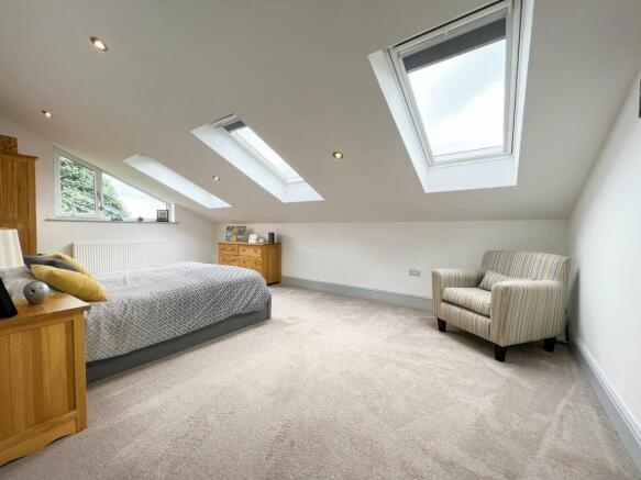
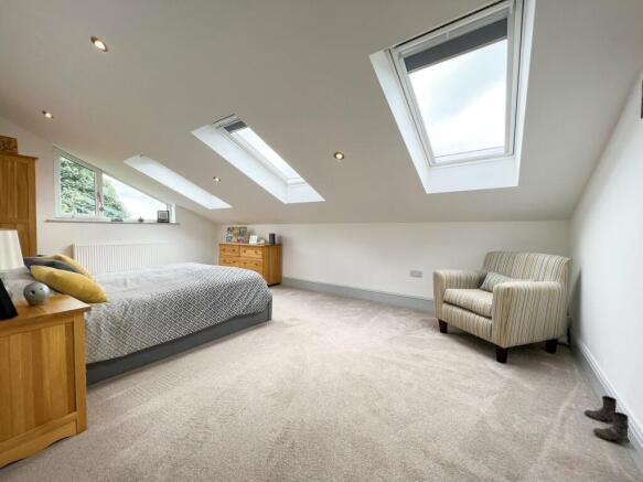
+ boots (606, 416)
